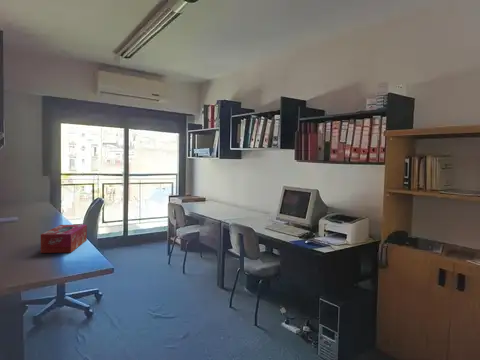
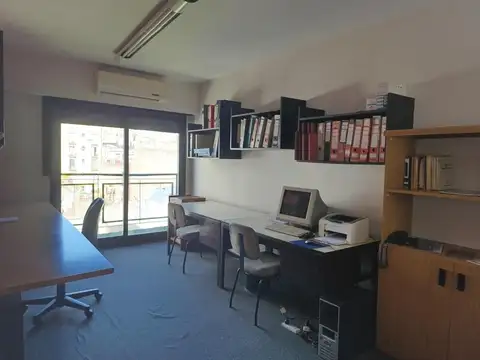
- tissue box (65, 237)
